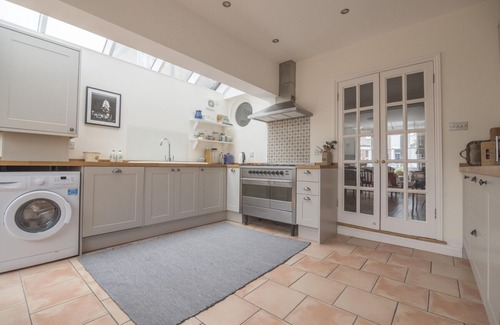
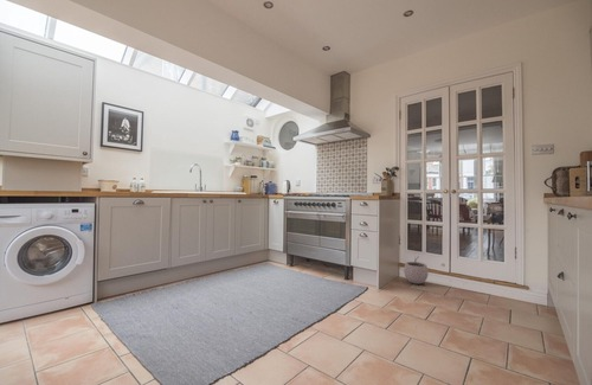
+ plant pot (416, 269)
